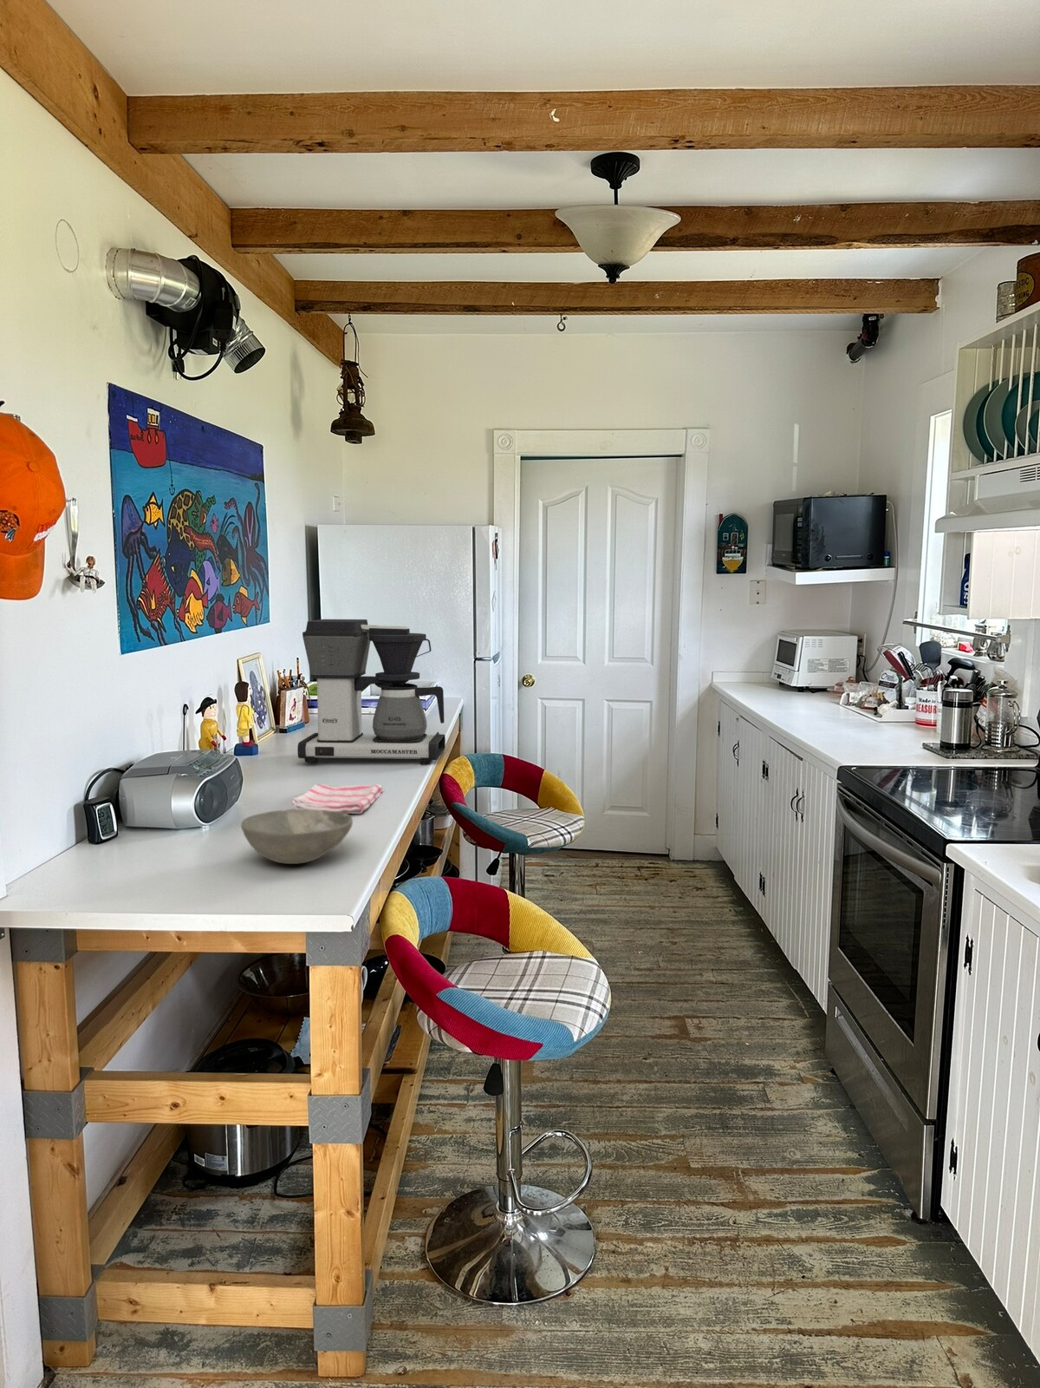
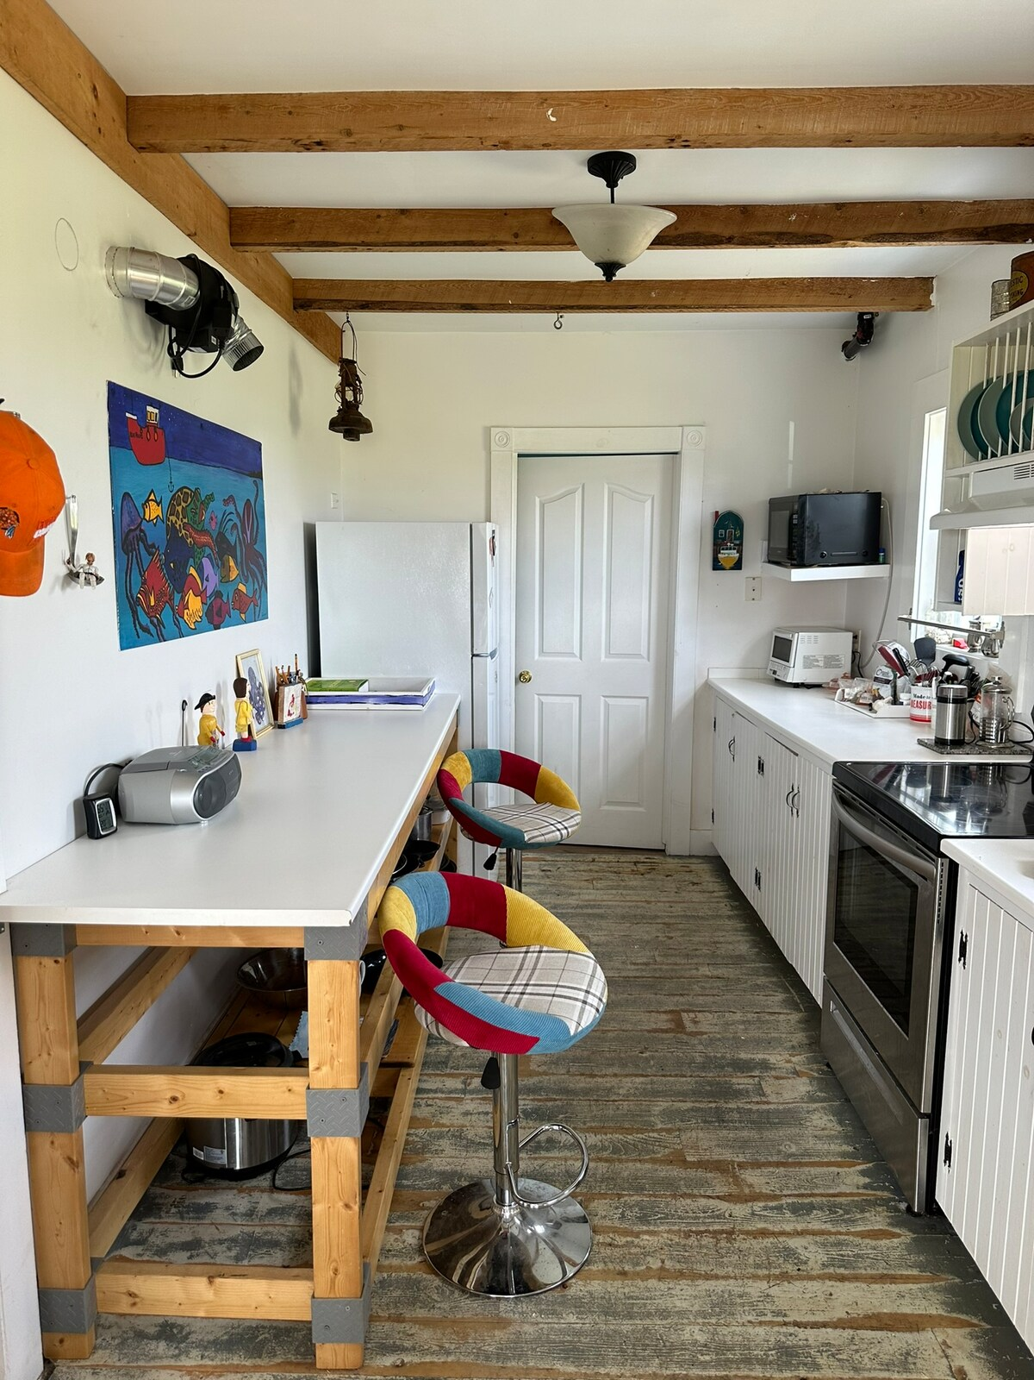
- coffee maker (376, 685)
- dish towel (339, 795)
- bowl (297, 839)
